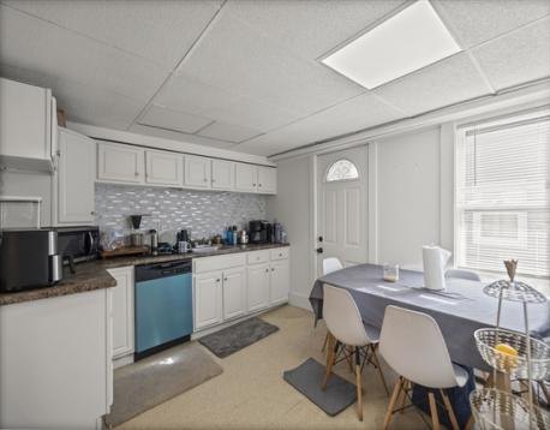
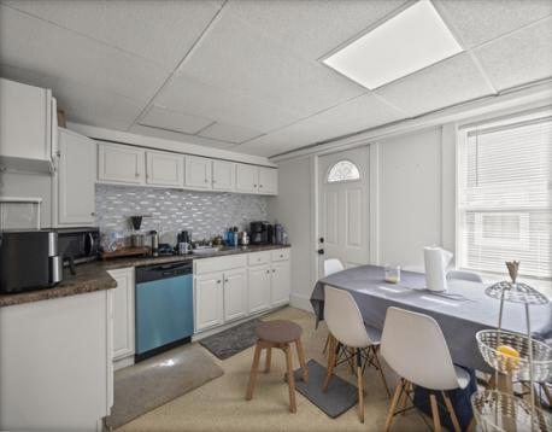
+ stool (286, 357)
